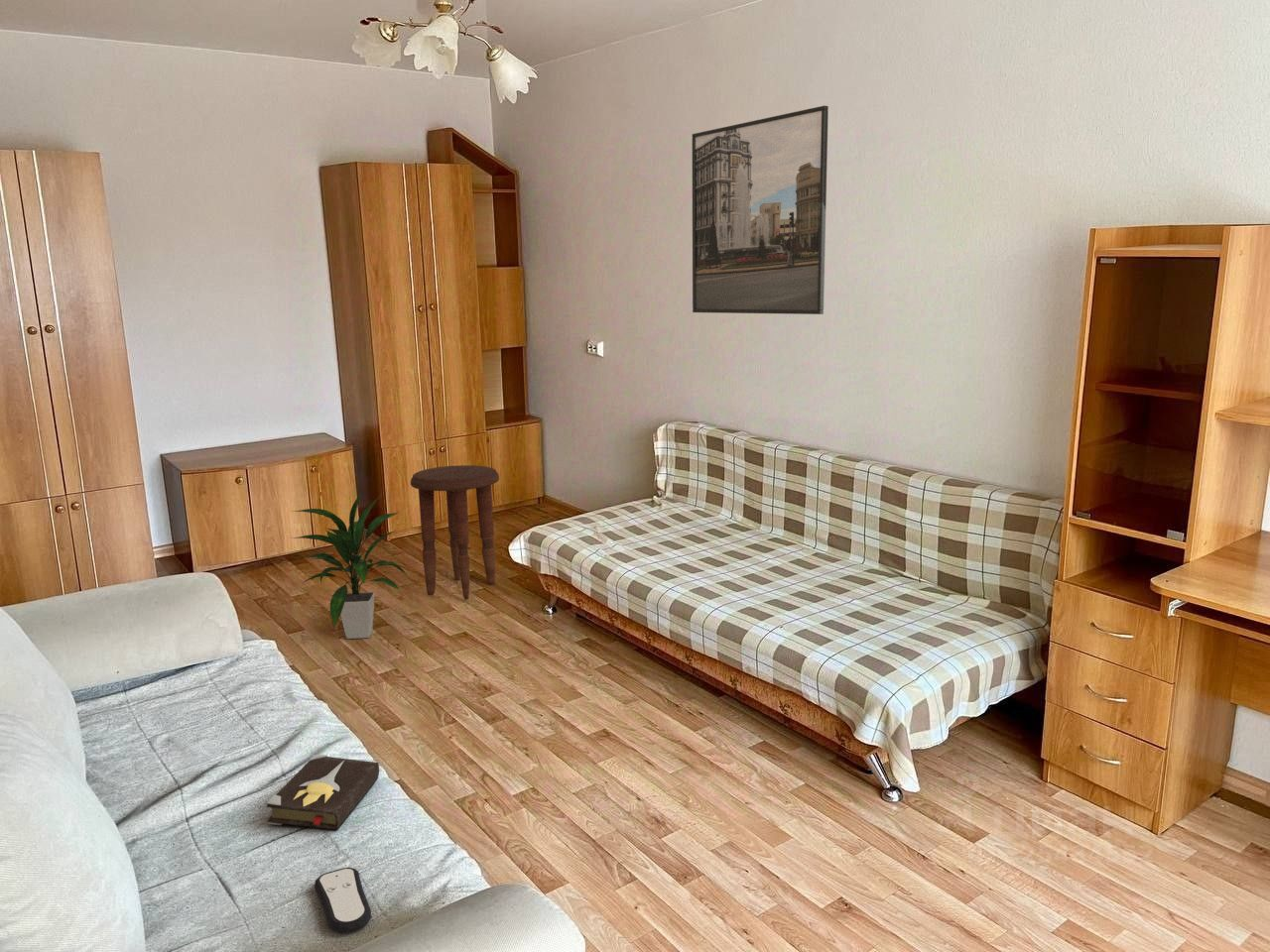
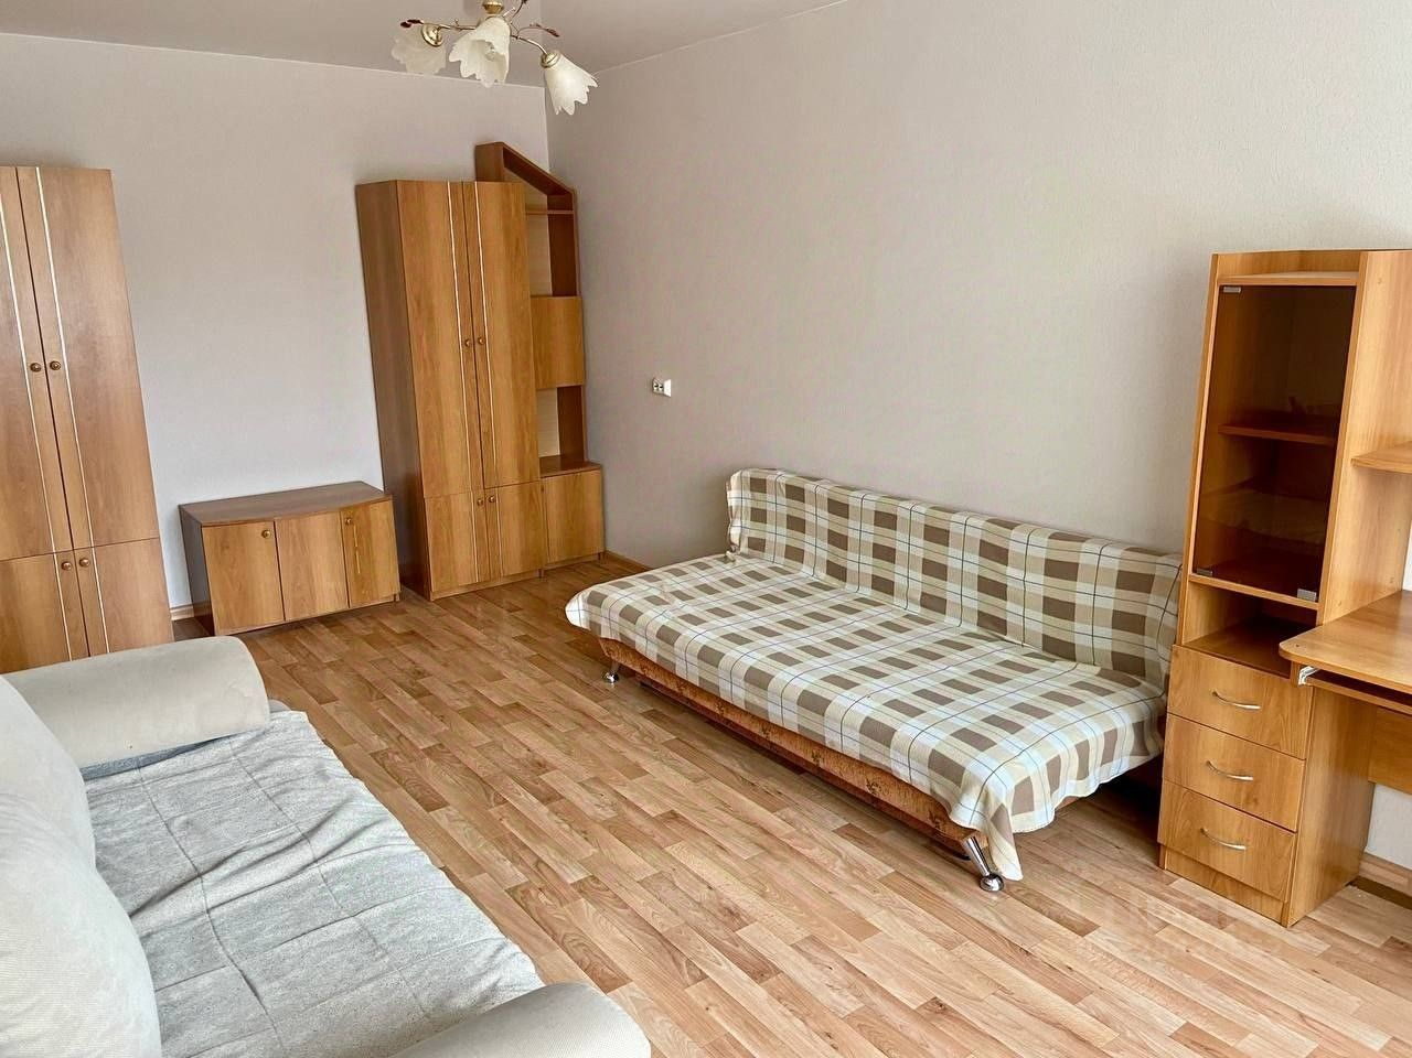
- side table (457, 531)
- hardback book (324, 789)
- remote control (343, 898)
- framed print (754, 218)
- indoor plant (350, 565)
